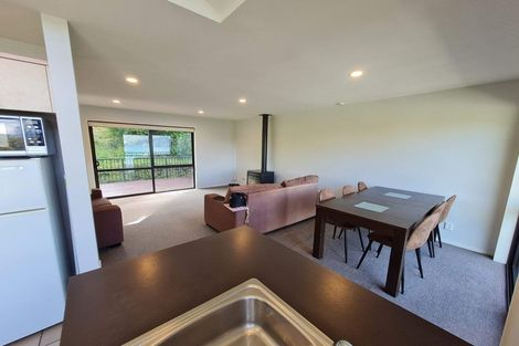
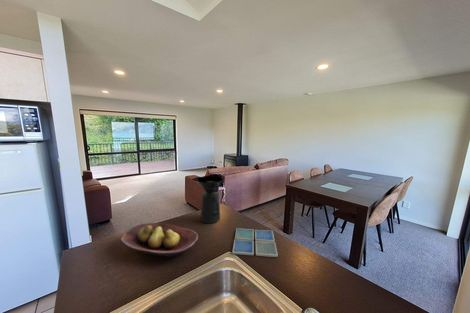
+ coffee maker (210, 199)
+ fruit bowl (160, 237)
+ drink coaster (253, 241)
